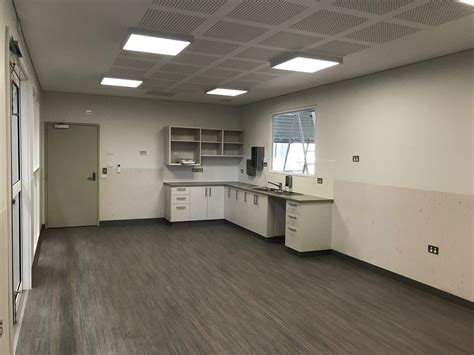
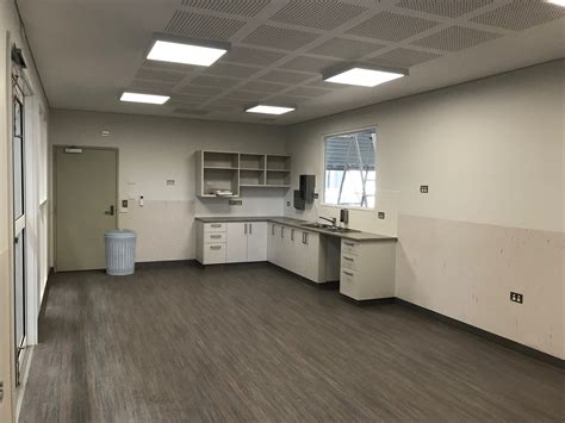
+ trash can (120, 249)
